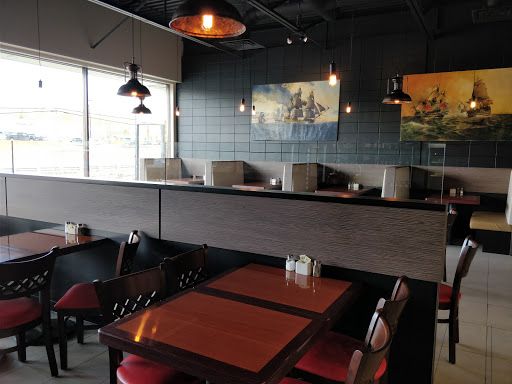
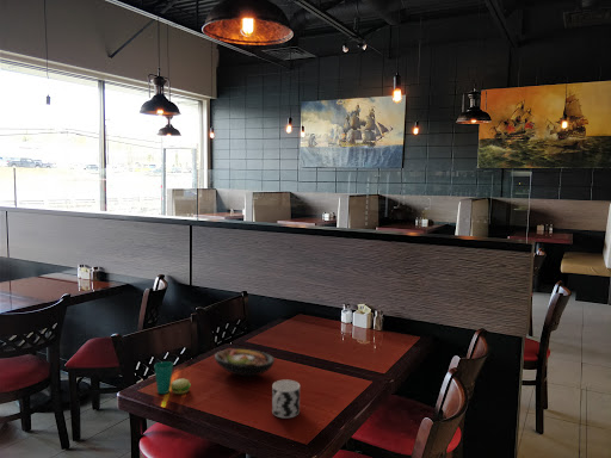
+ cup (171, 377)
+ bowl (243, 363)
+ cup (283, 400)
